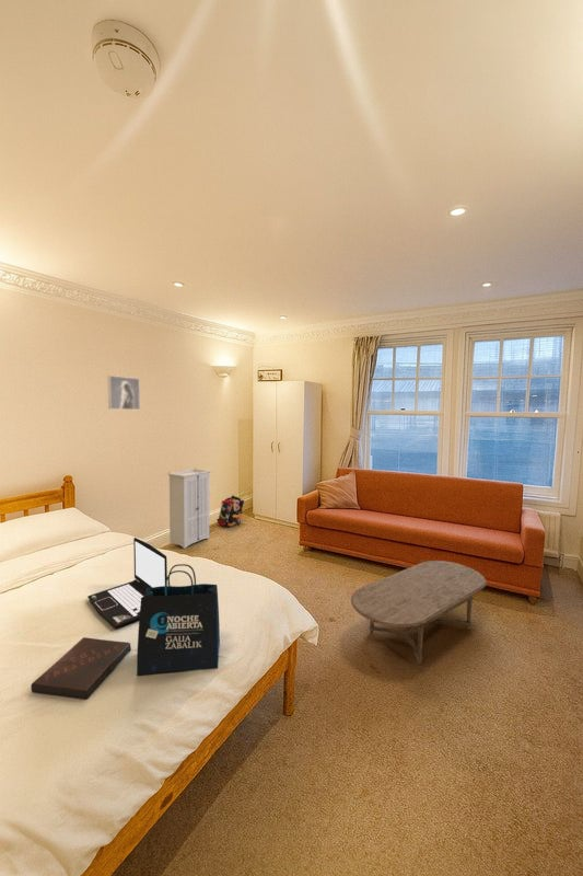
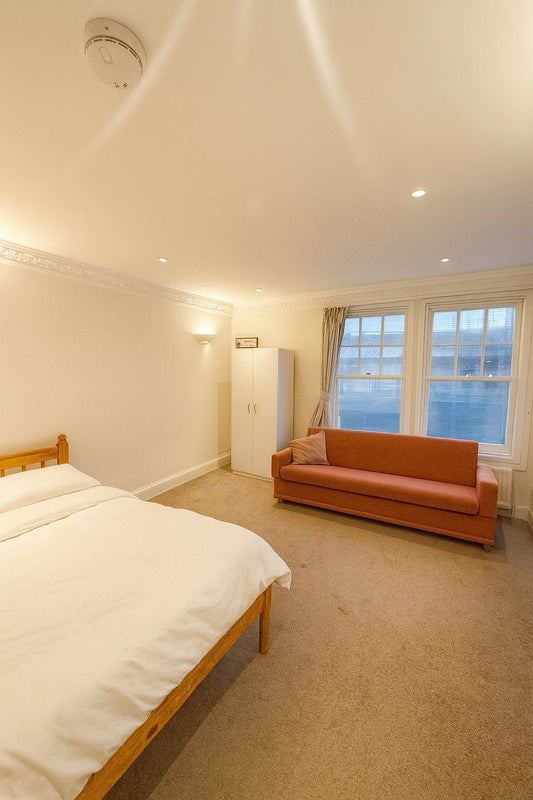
- backpack (230, 509)
- storage cabinet (190, 506)
- book (84, 665)
- coffee table (421, 609)
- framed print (124, 393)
- laptop (127, 583)
- tote bag (180, 613)
